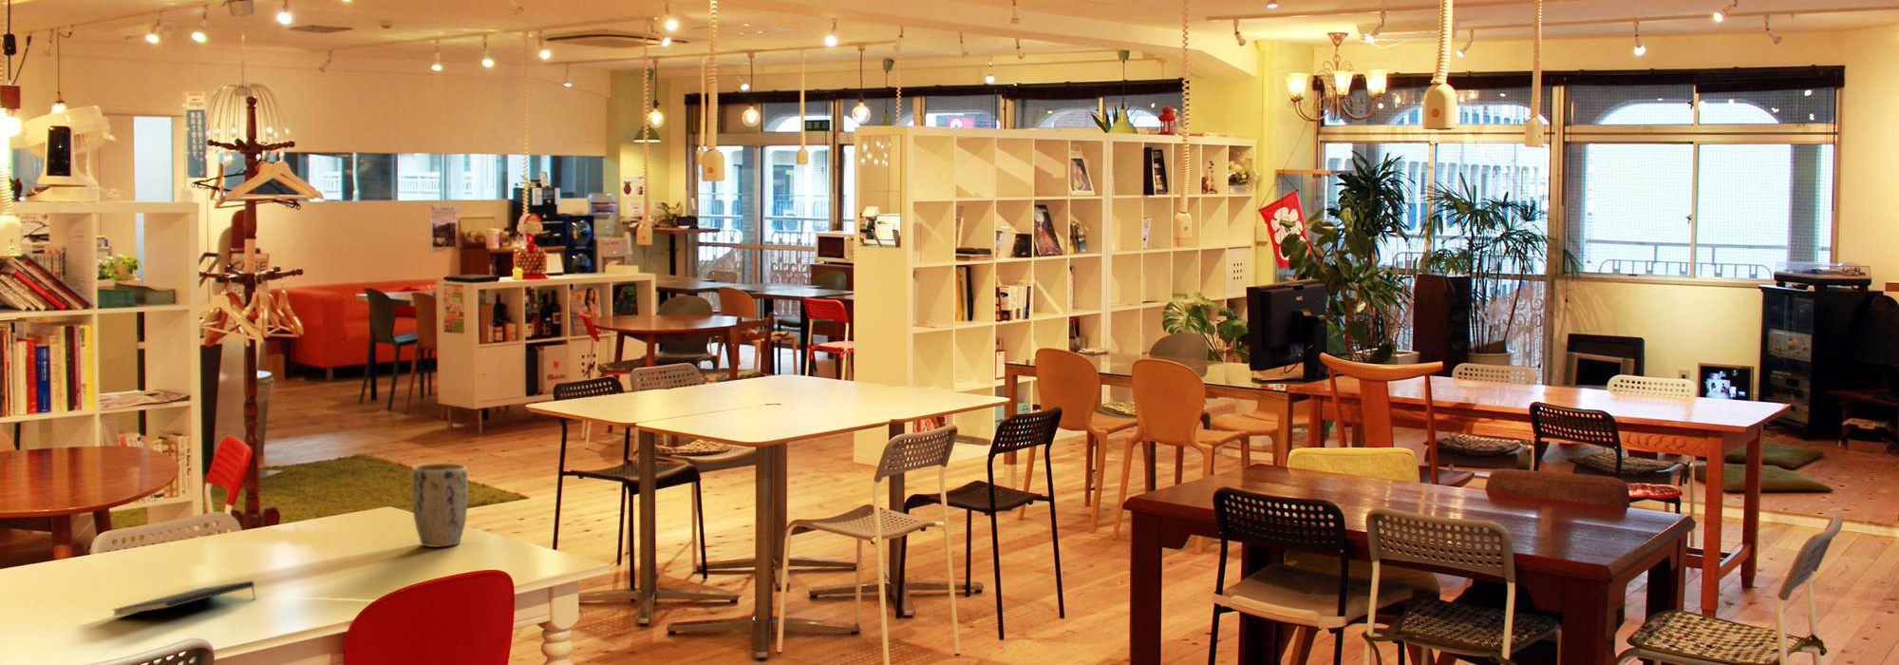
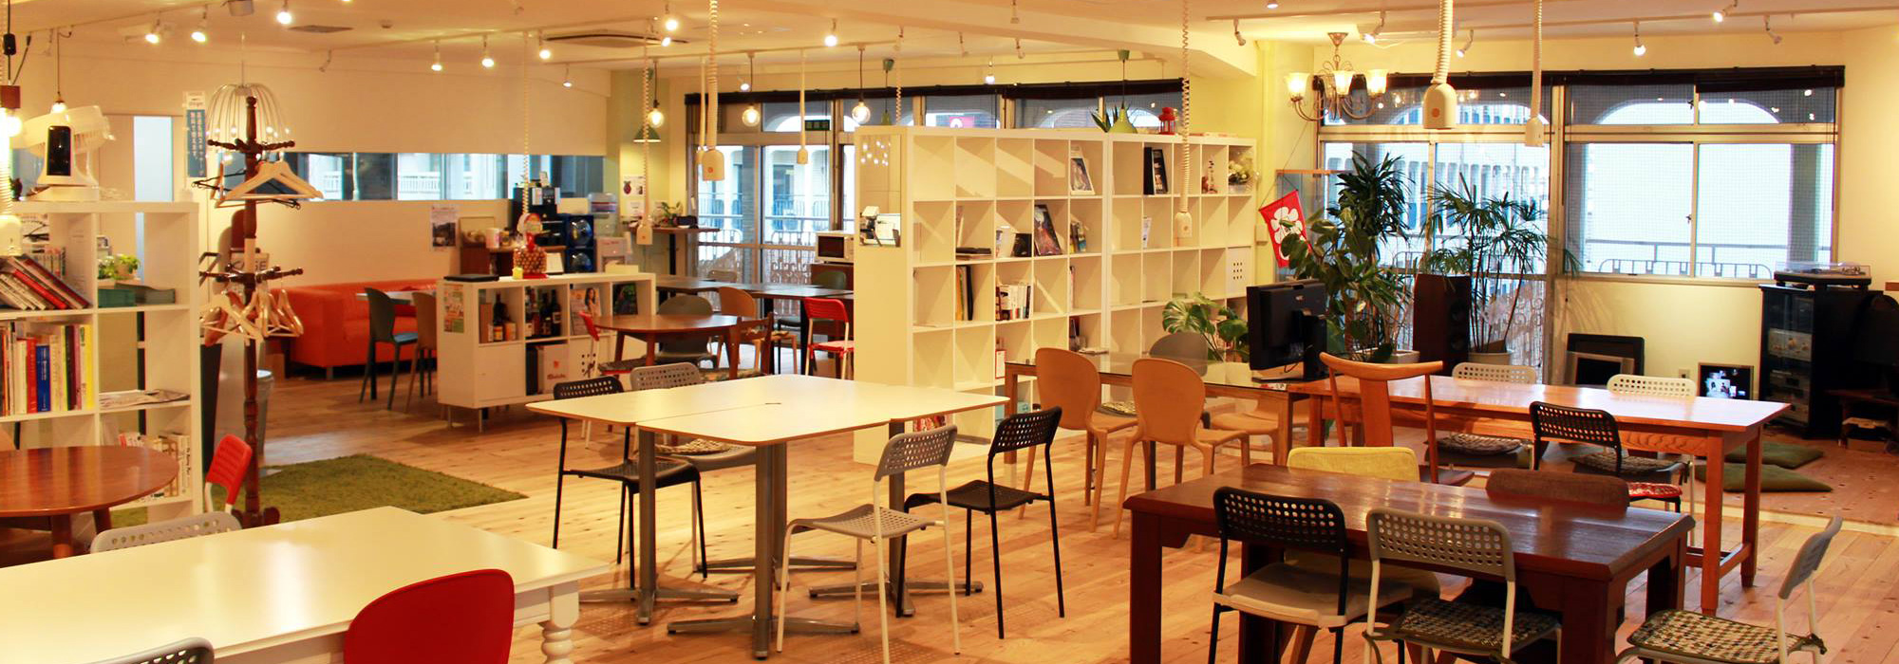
- plant pot (440, 504)
- notepad (184, 597)
